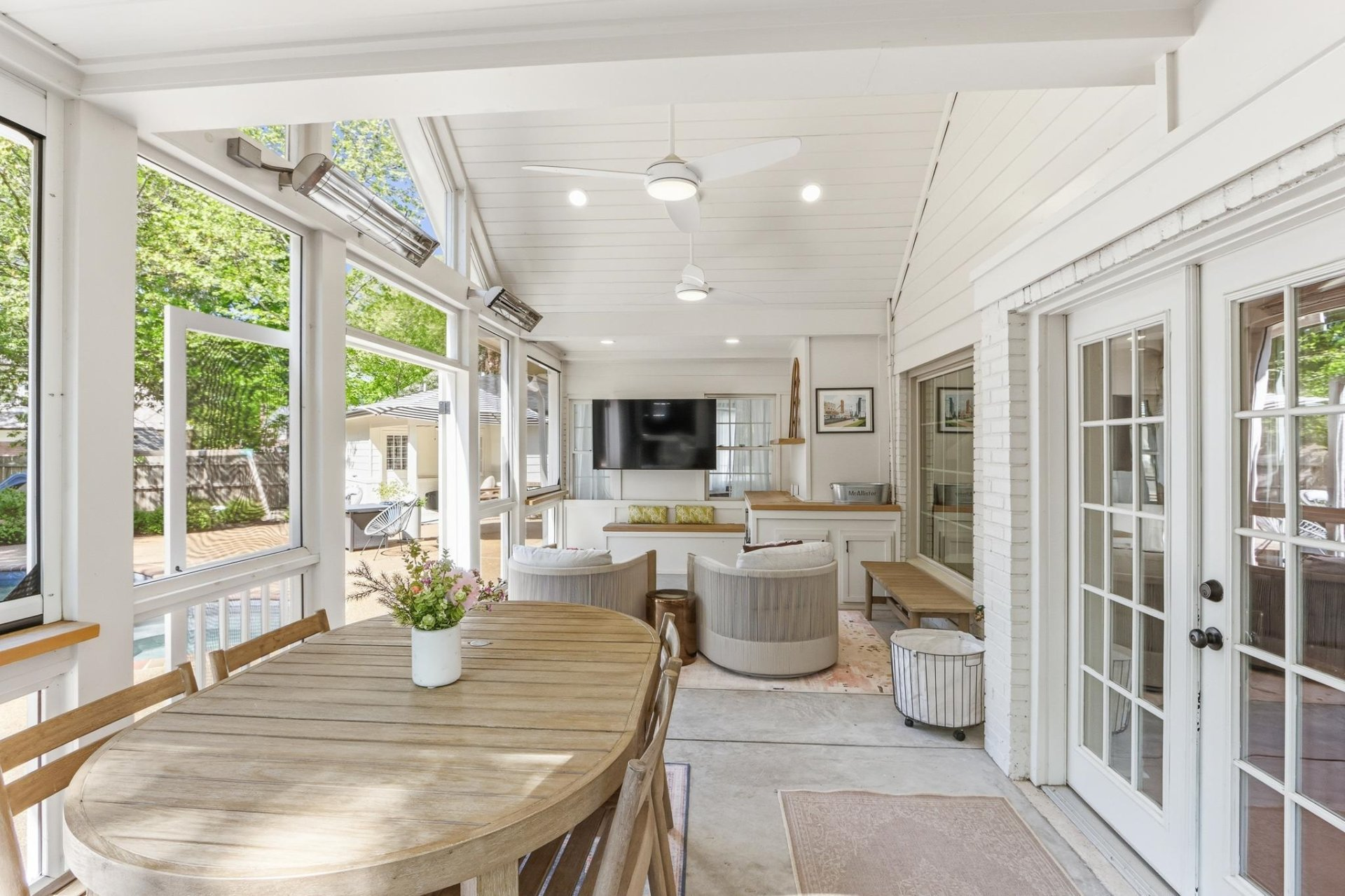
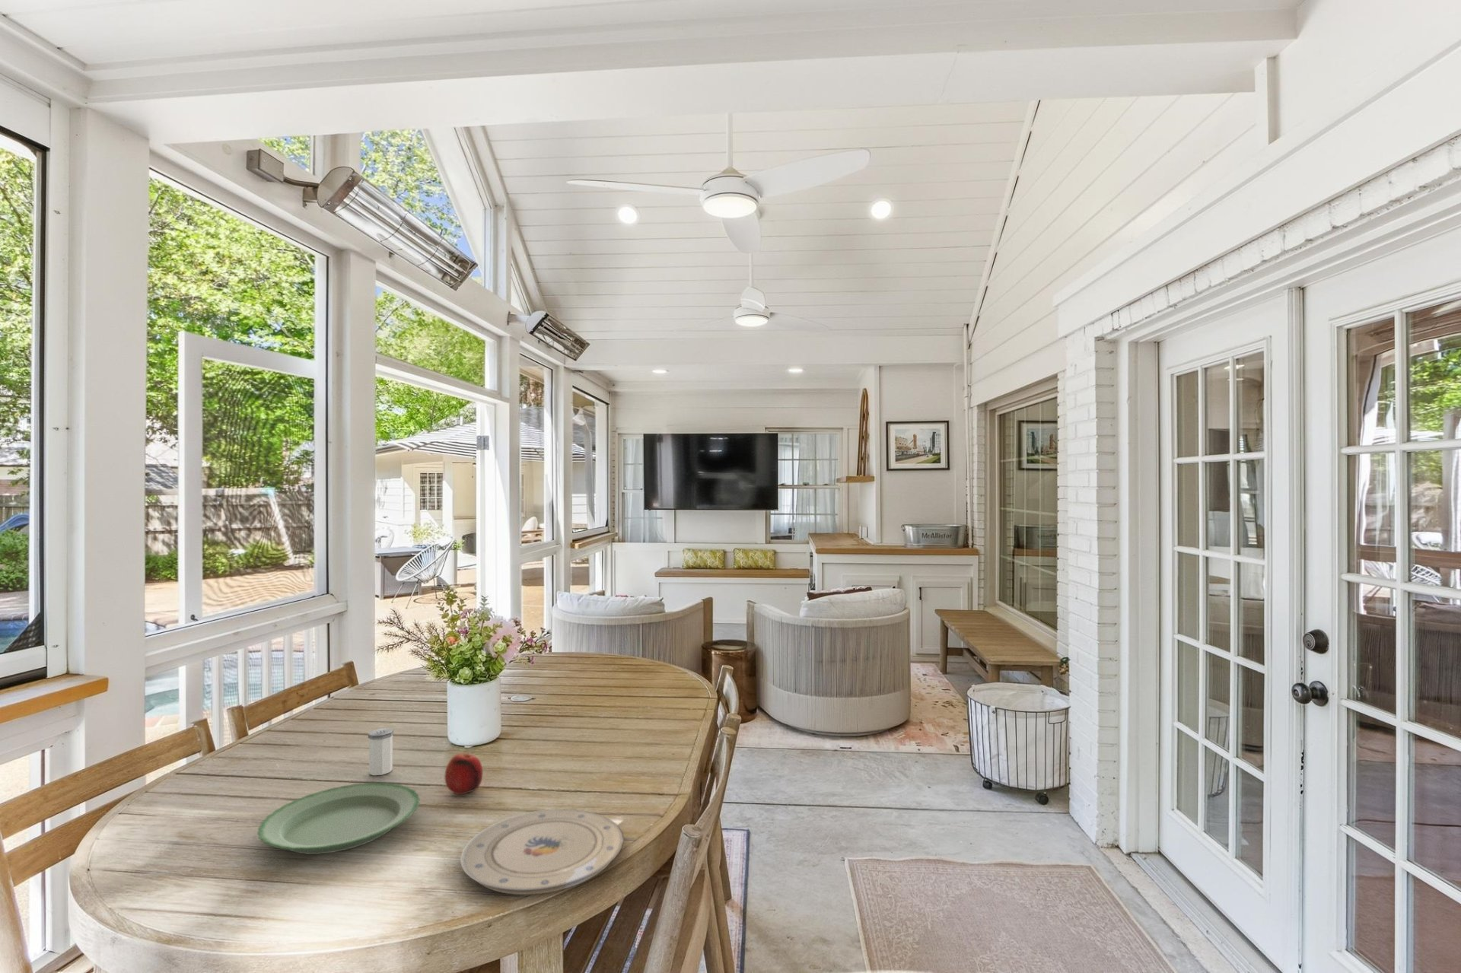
+ plate (342, 820)
+ plate (544, 848)
+ fruit (464, 772)
+ salt shaker (380, 750)
